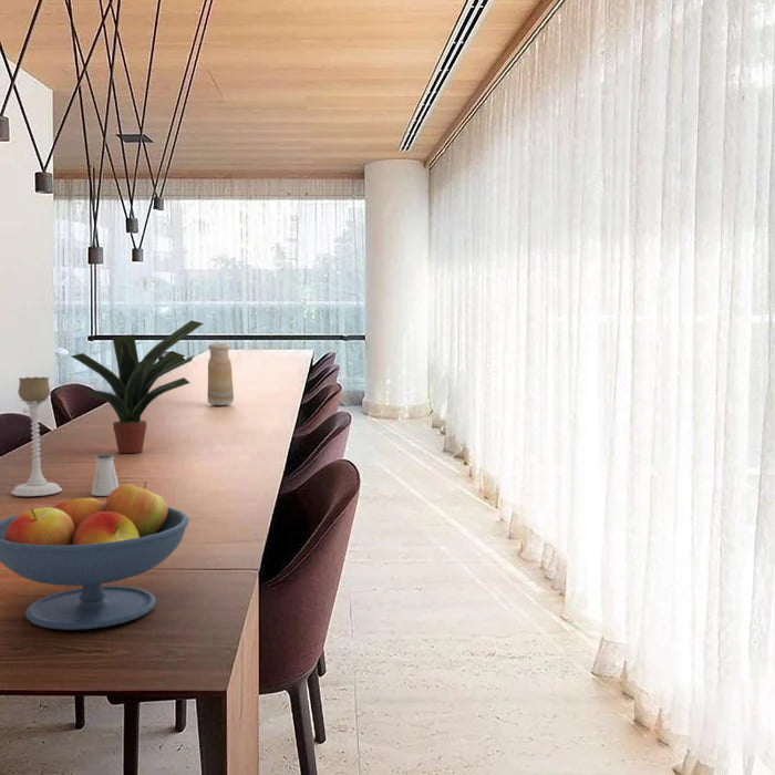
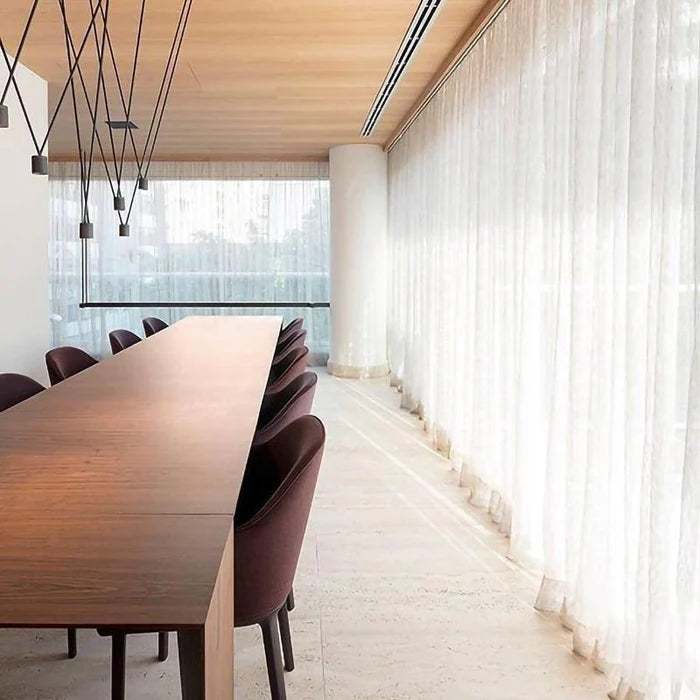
- potted plant (138, 385)
- saltshaker (105, 474)
- candle holder (35, 434)
- vase (220, 374)
- fruit bowl (91, 550)
